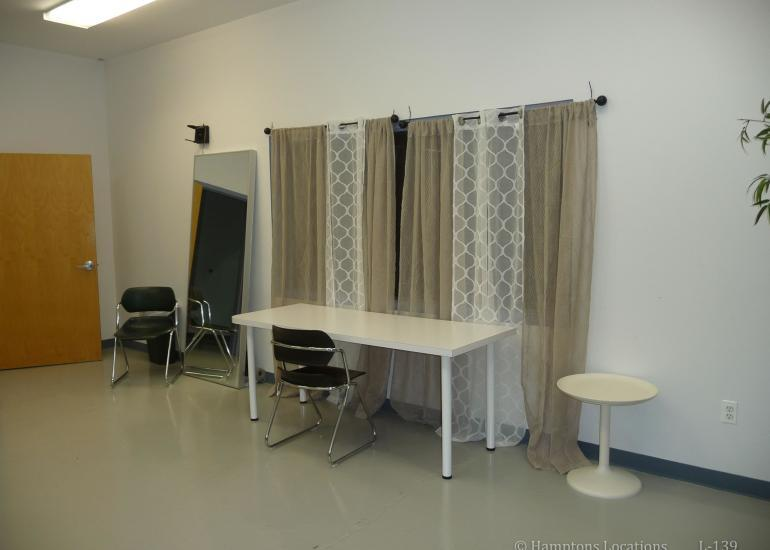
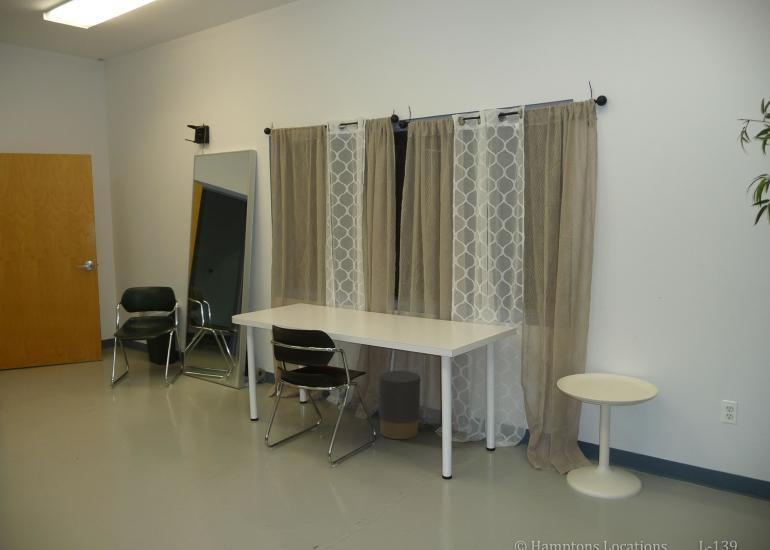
+ trash can (399, 401)
